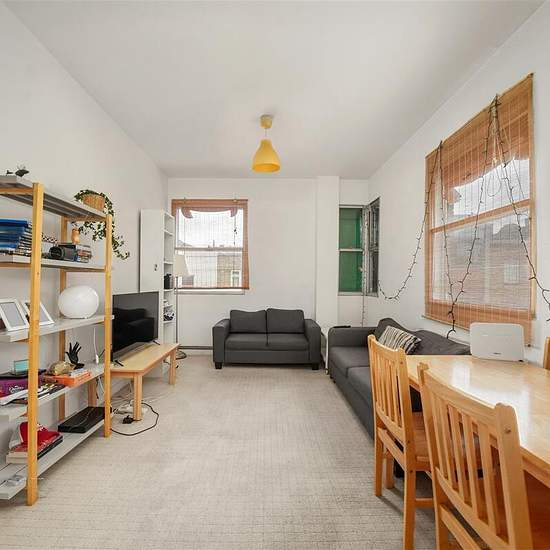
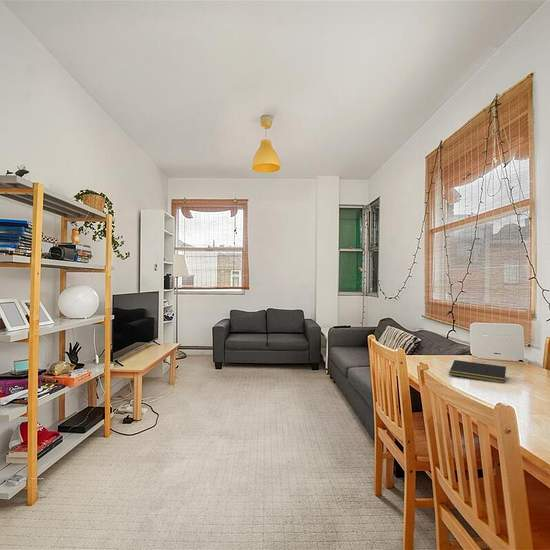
+ notepad (477, 370)
